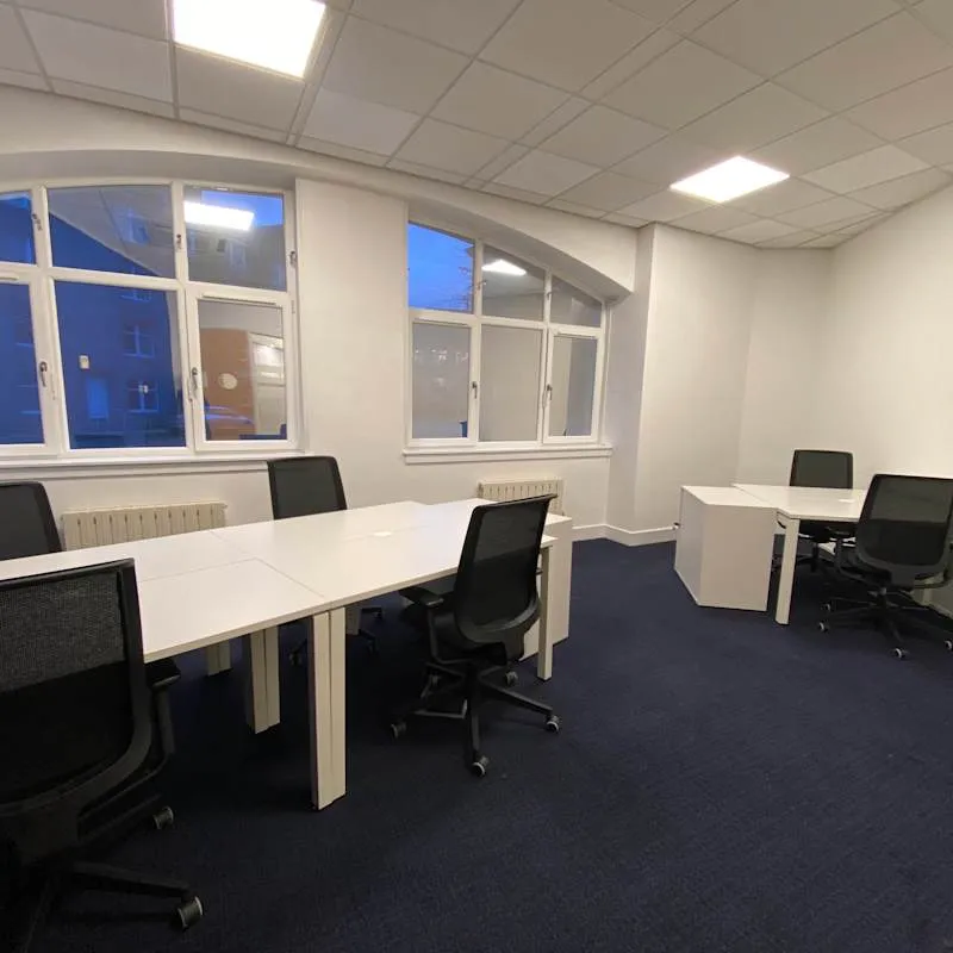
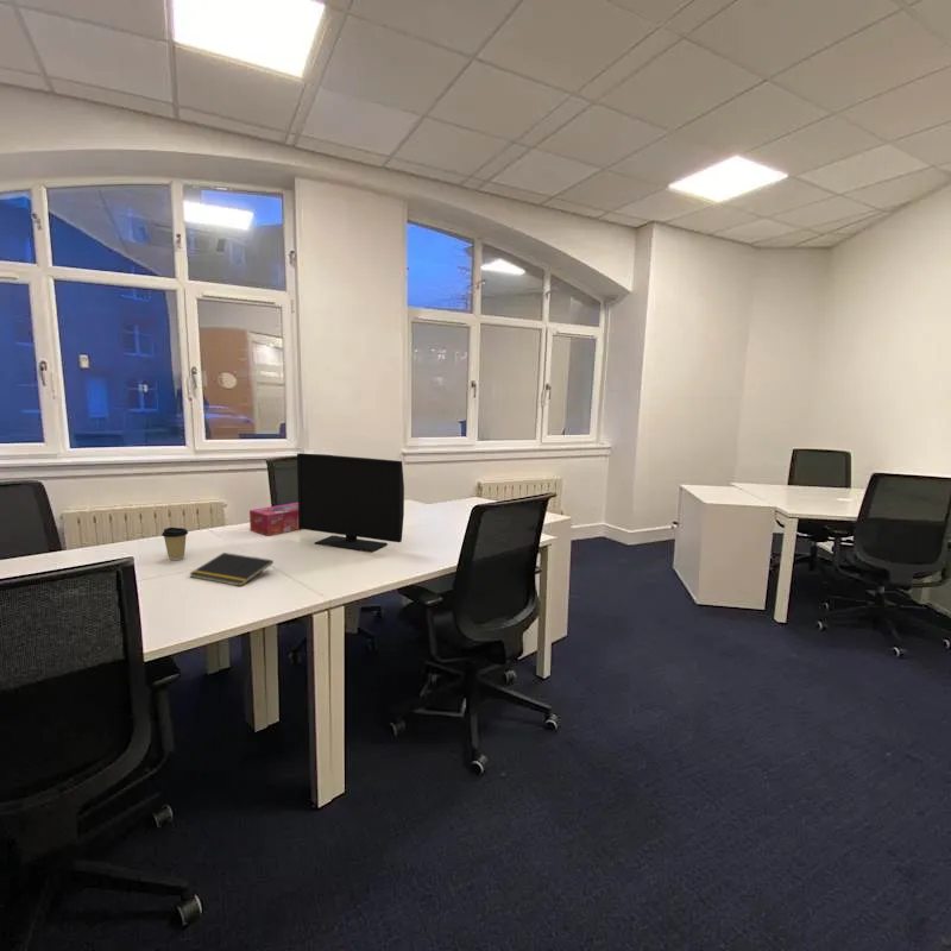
+ tissue box (285, 517)
+ coffee cup (175, 543)
+ notepad (232, 568)
+ monitor (351, 500)
